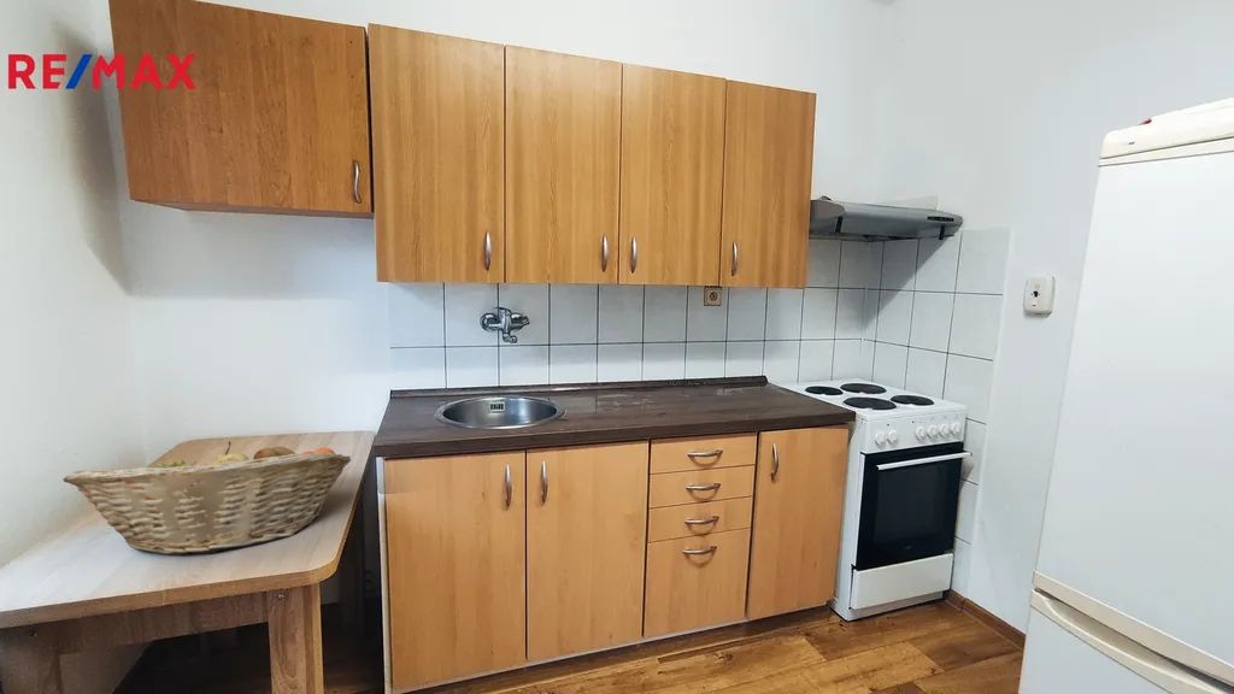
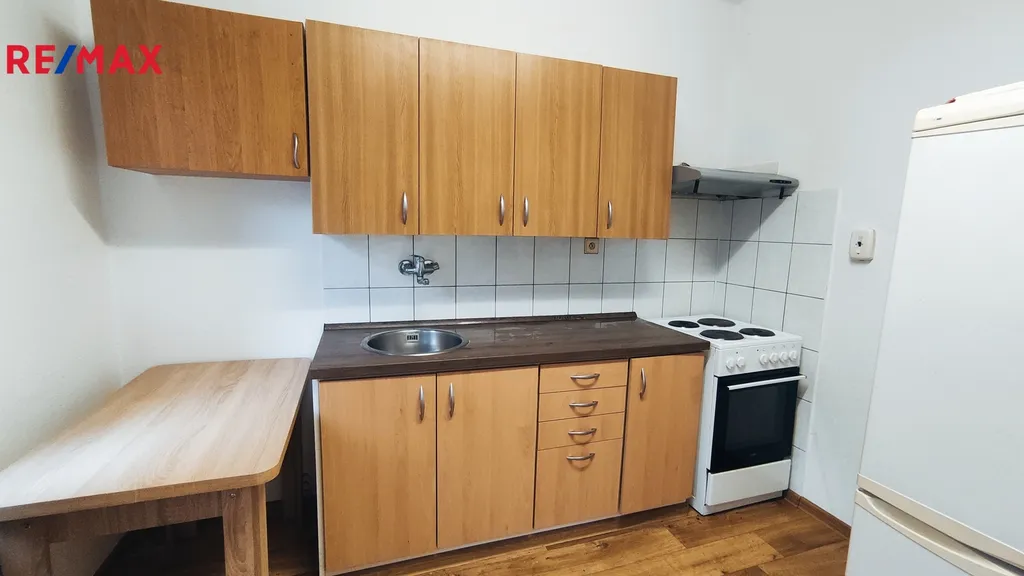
- fruit basket (224, 483)
